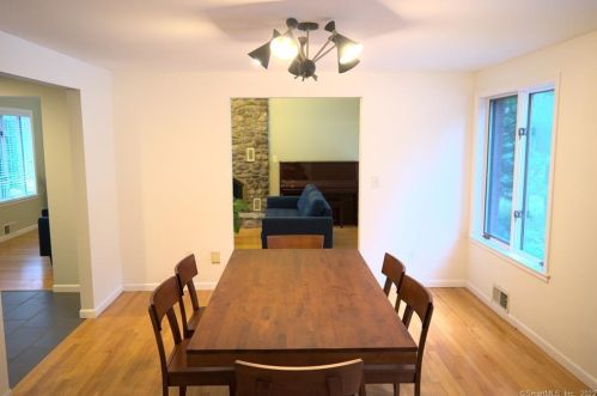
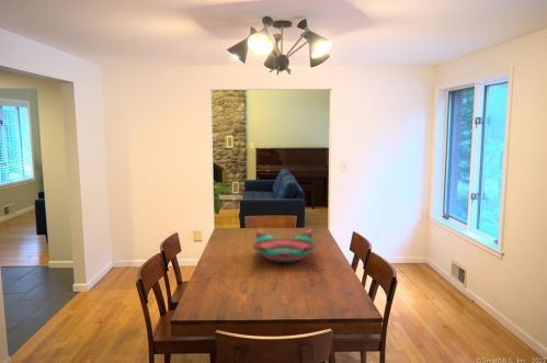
+ decorative bowl (284, 246)
